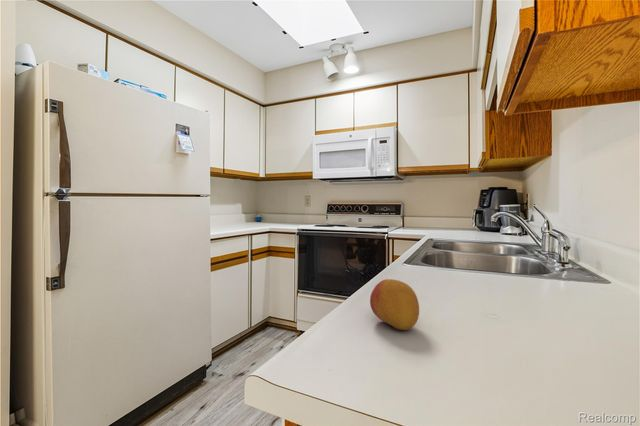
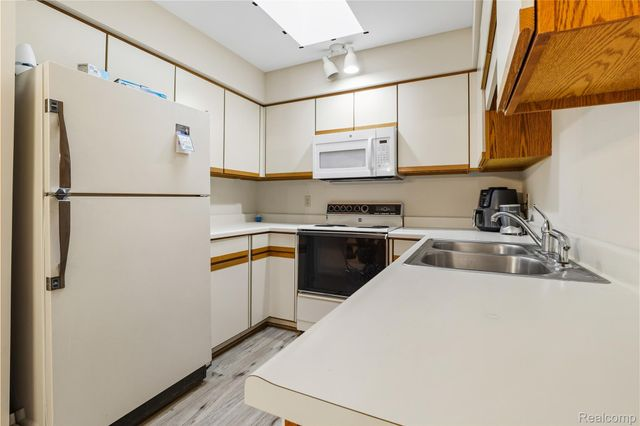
- fruit (395, 302)
